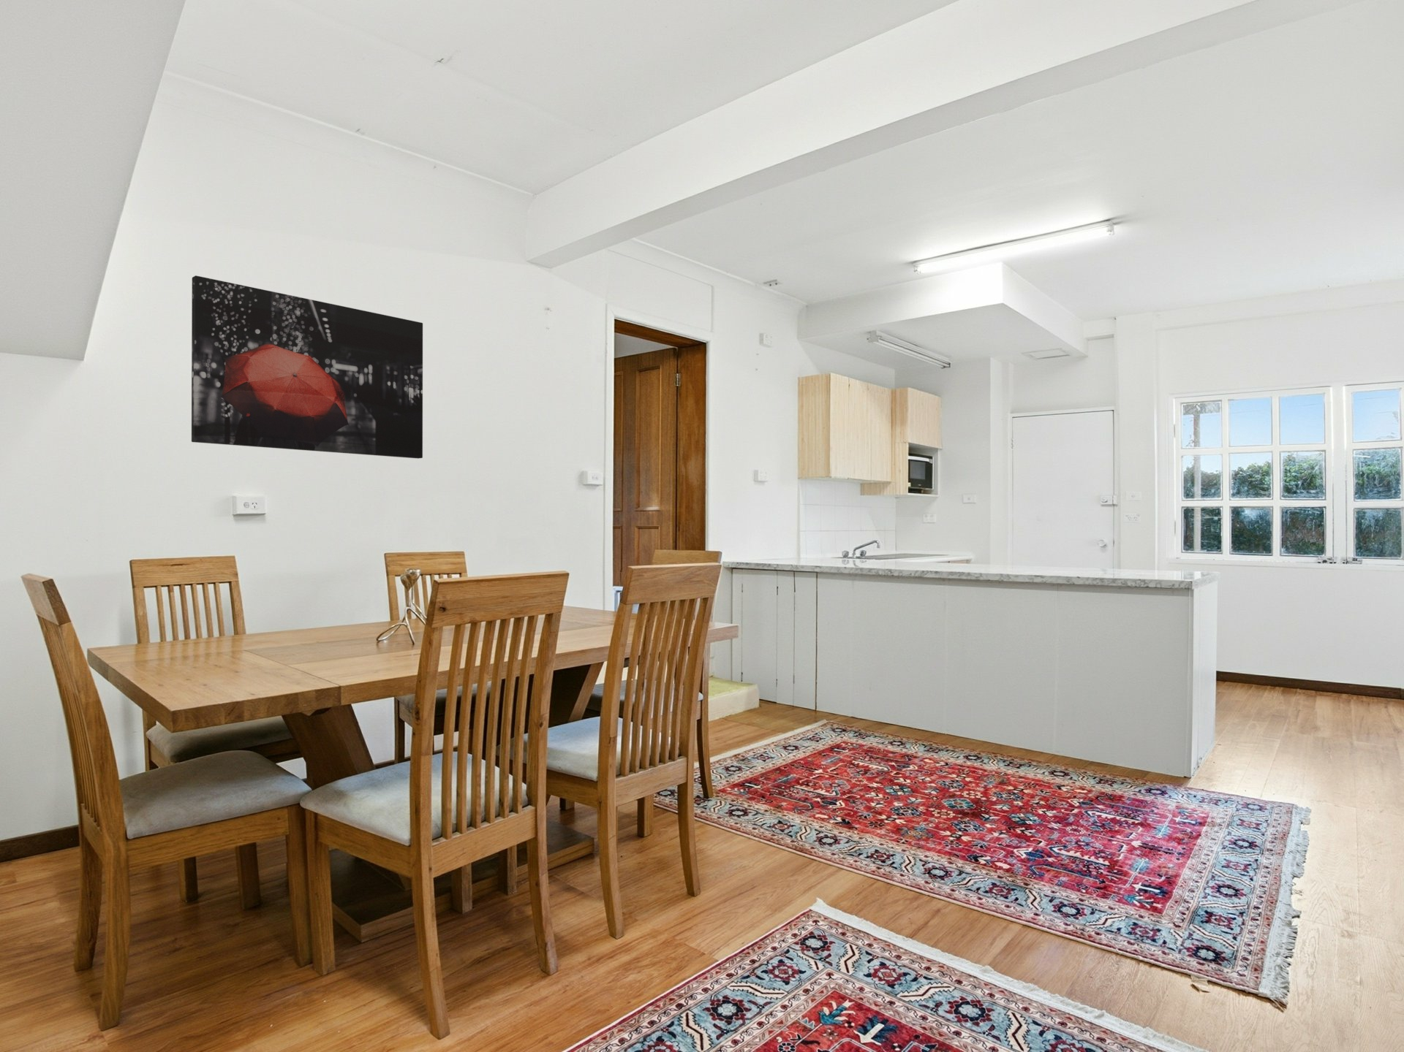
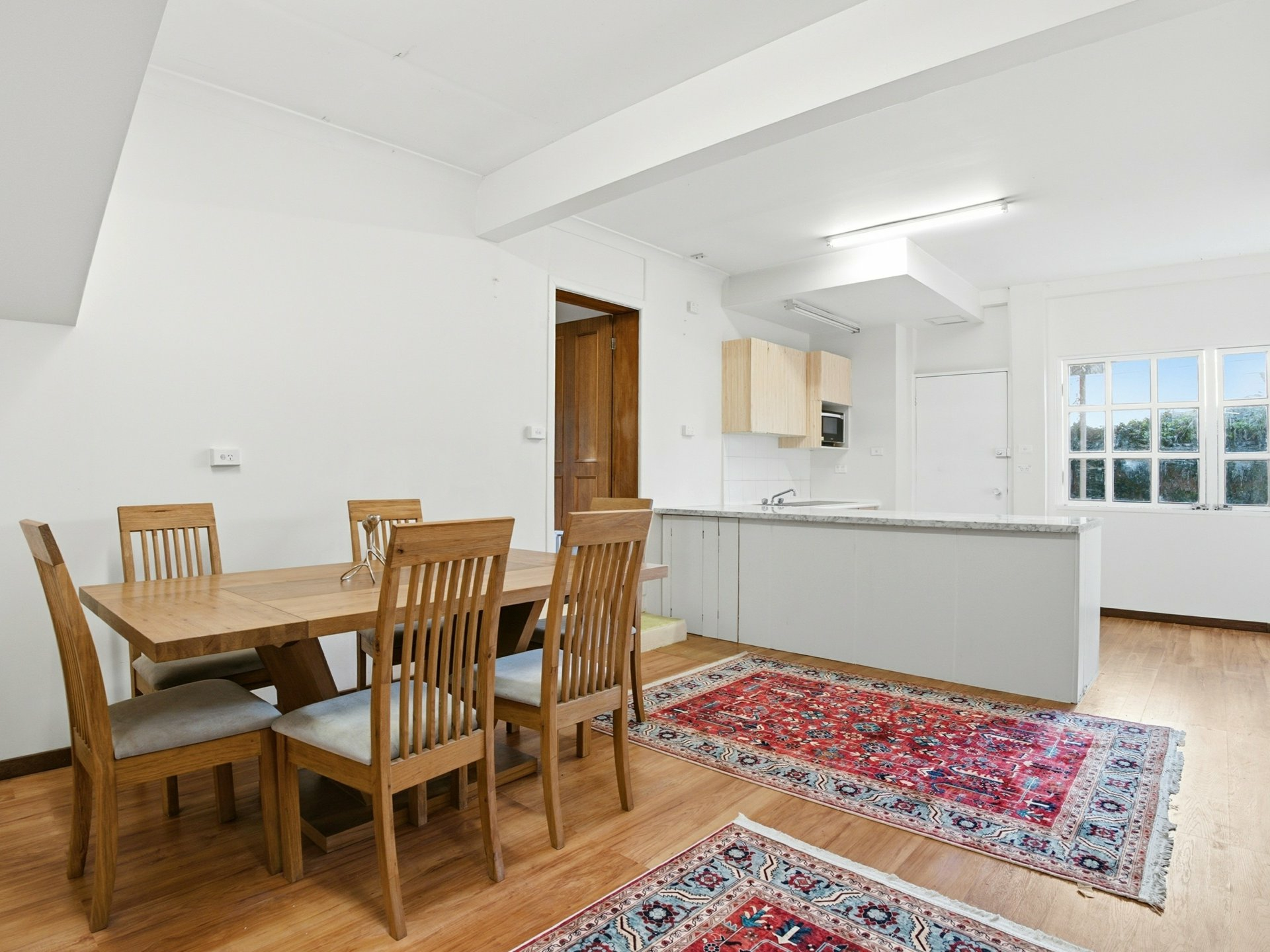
- wall art (318, 376)
